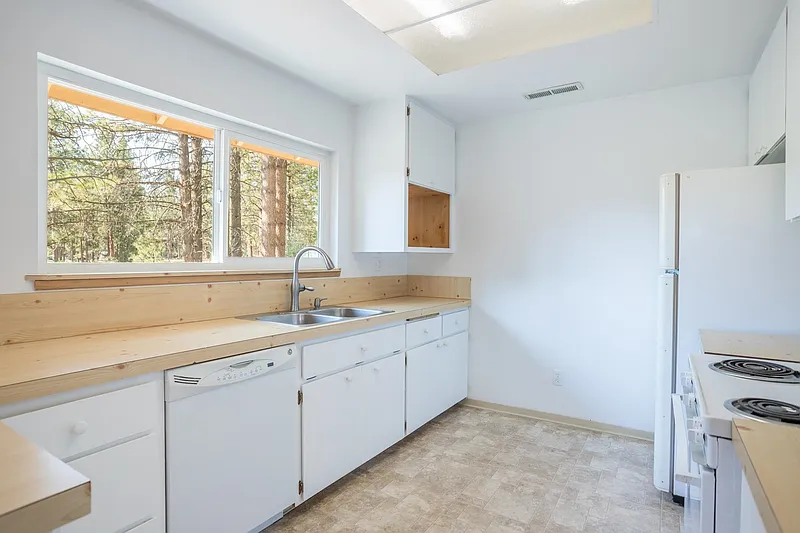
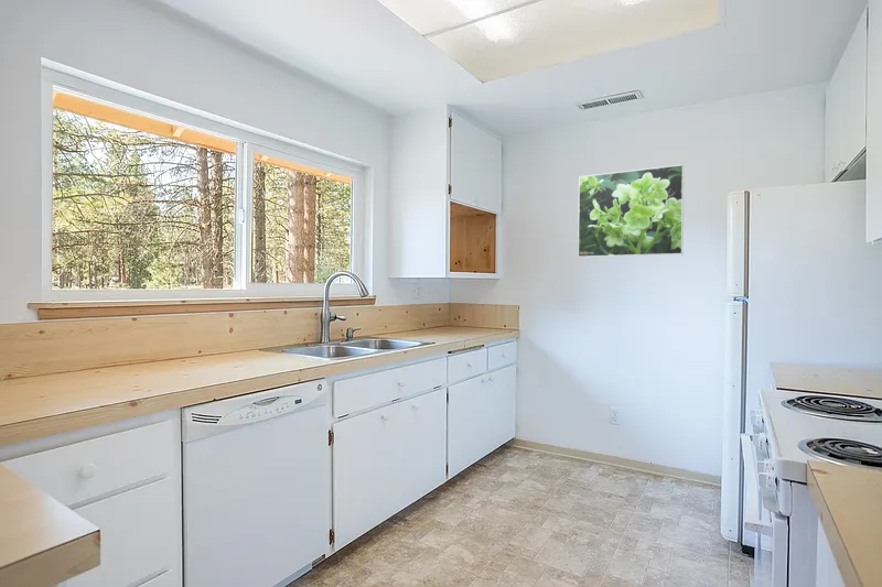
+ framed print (627, 213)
